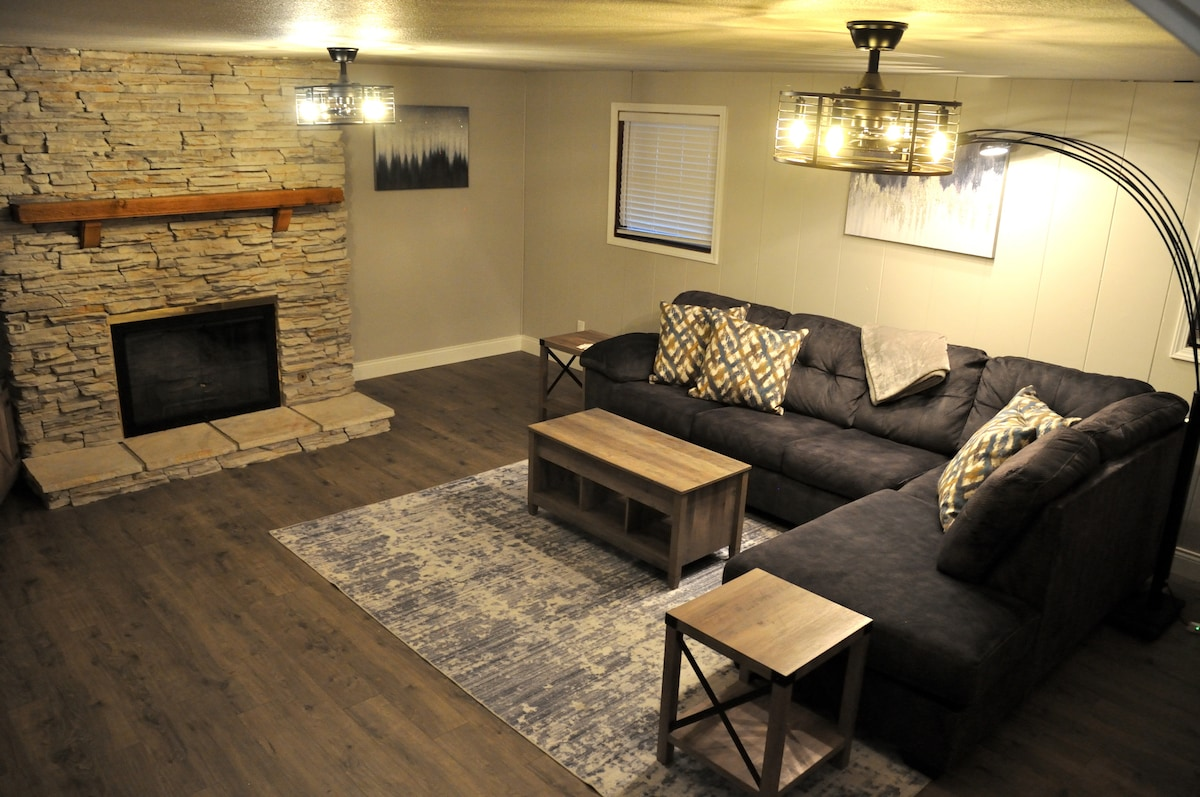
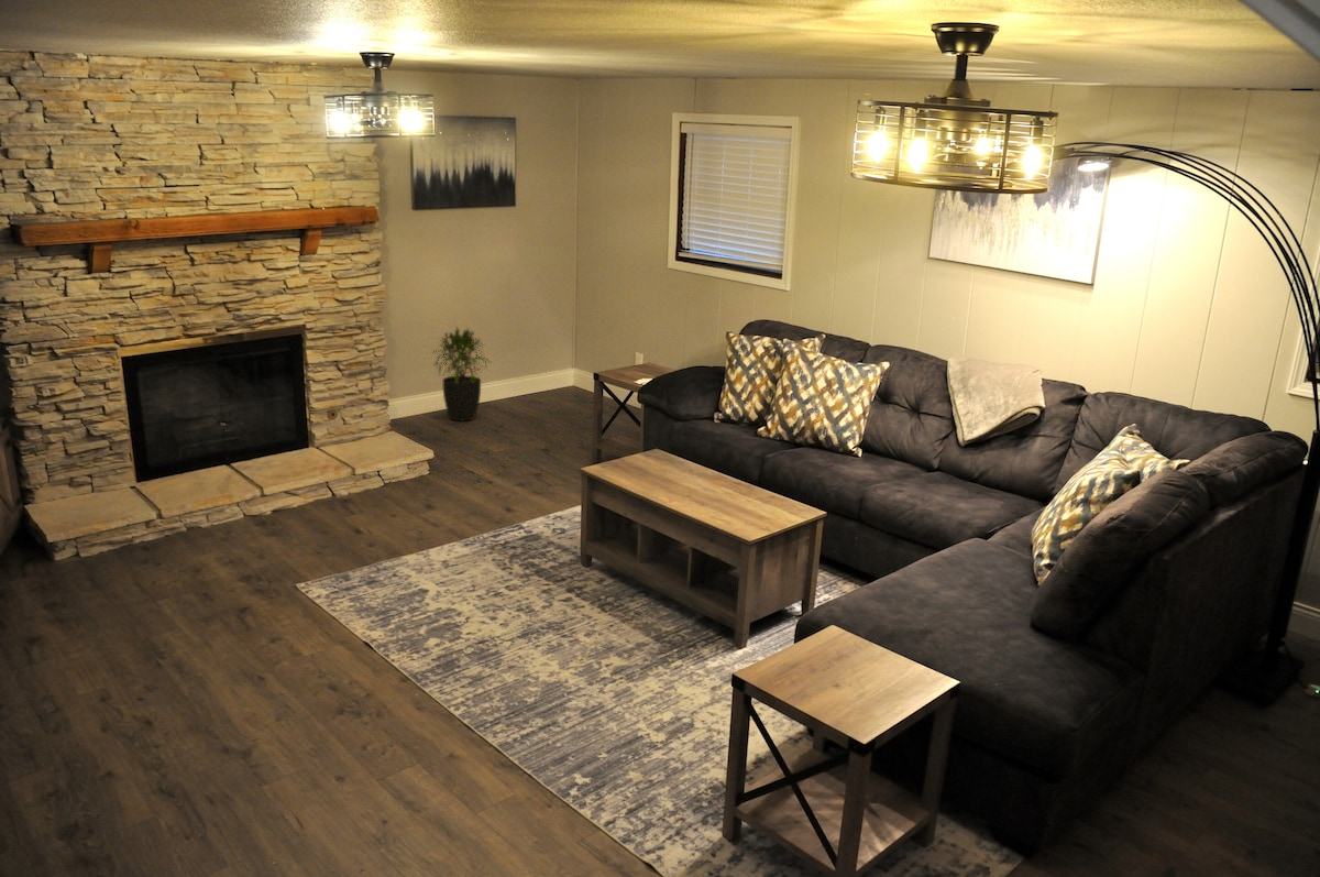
+ potted plant (458, 372)
